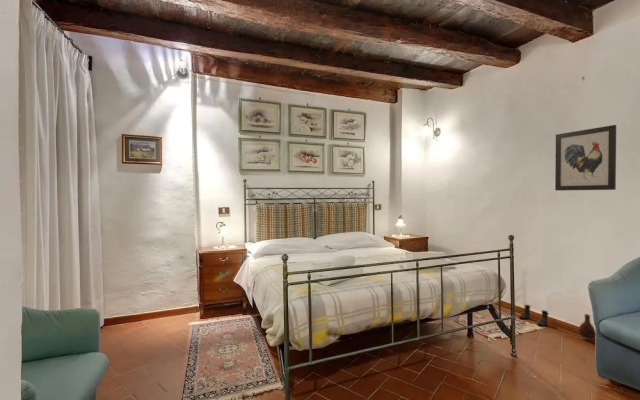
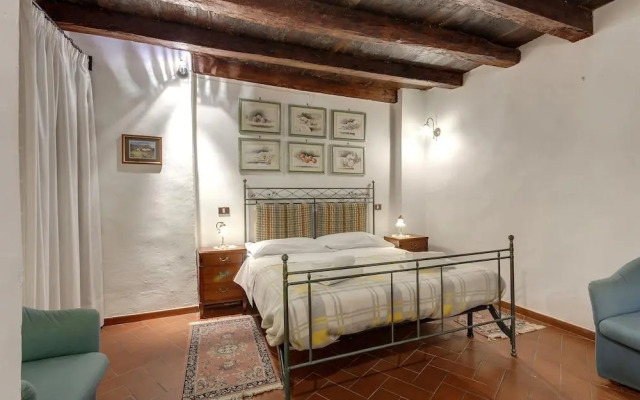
- vase (580, 325)
- wall art (583, 160)
- boots (529, 315)
